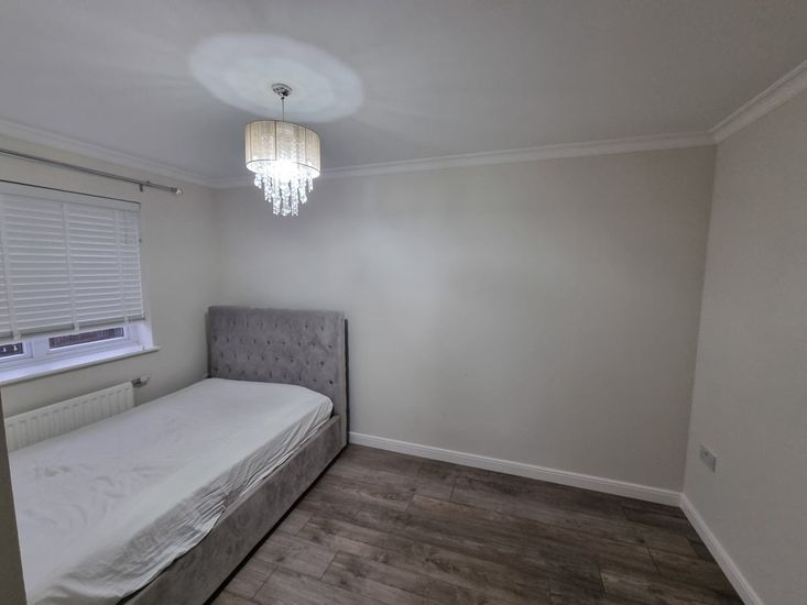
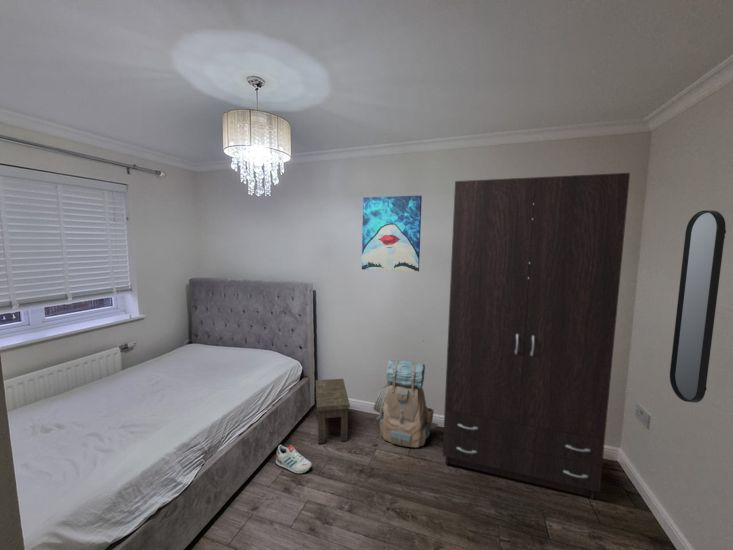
+ shoe (293, 457)
+ backpack (405, 396)
+ wall art (390, 234)
+ wardrobe (519, 327)
+ side table (331, 408)
+ home mirror (695, 307)
